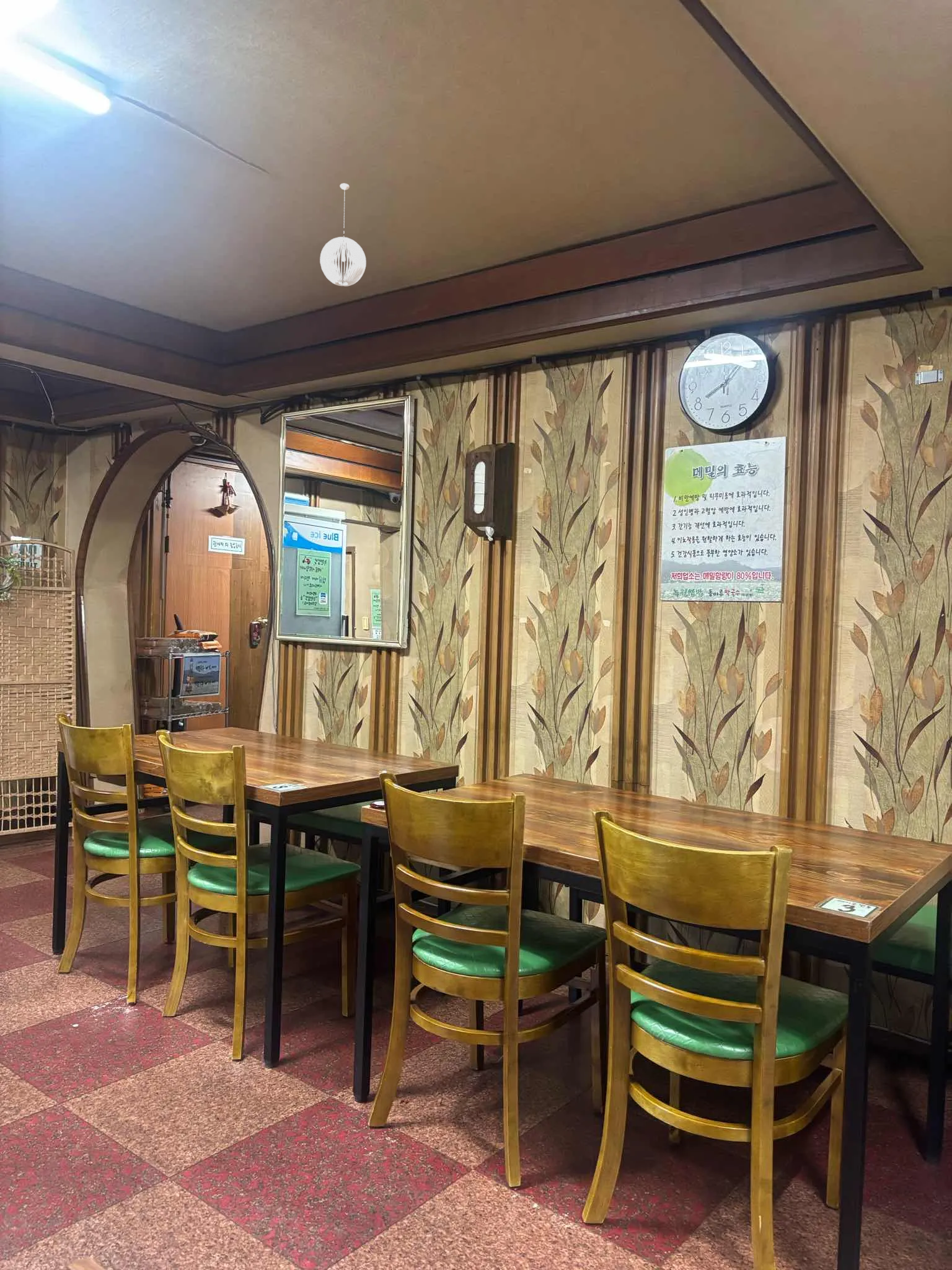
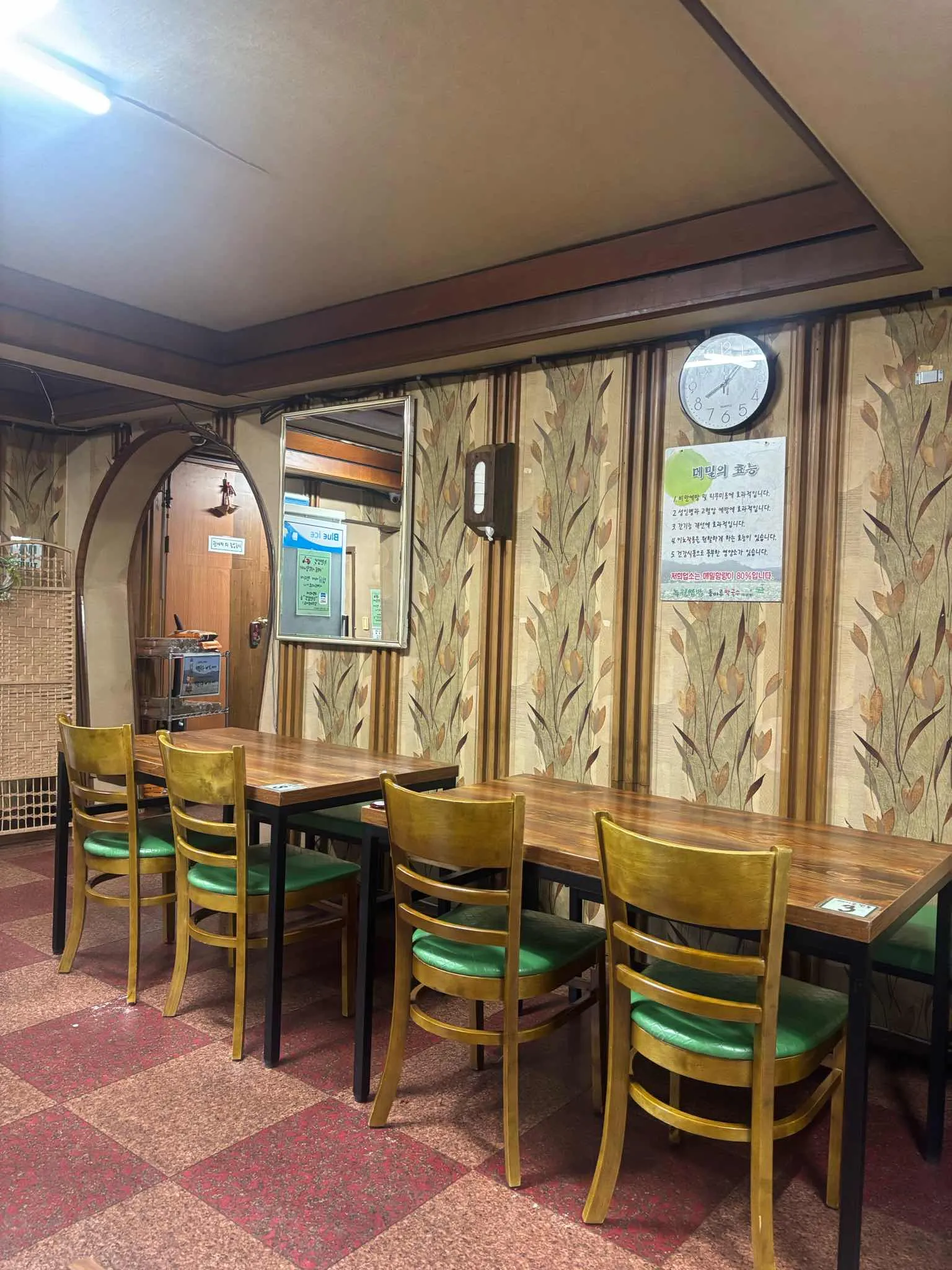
- pendant light (343, 232)
